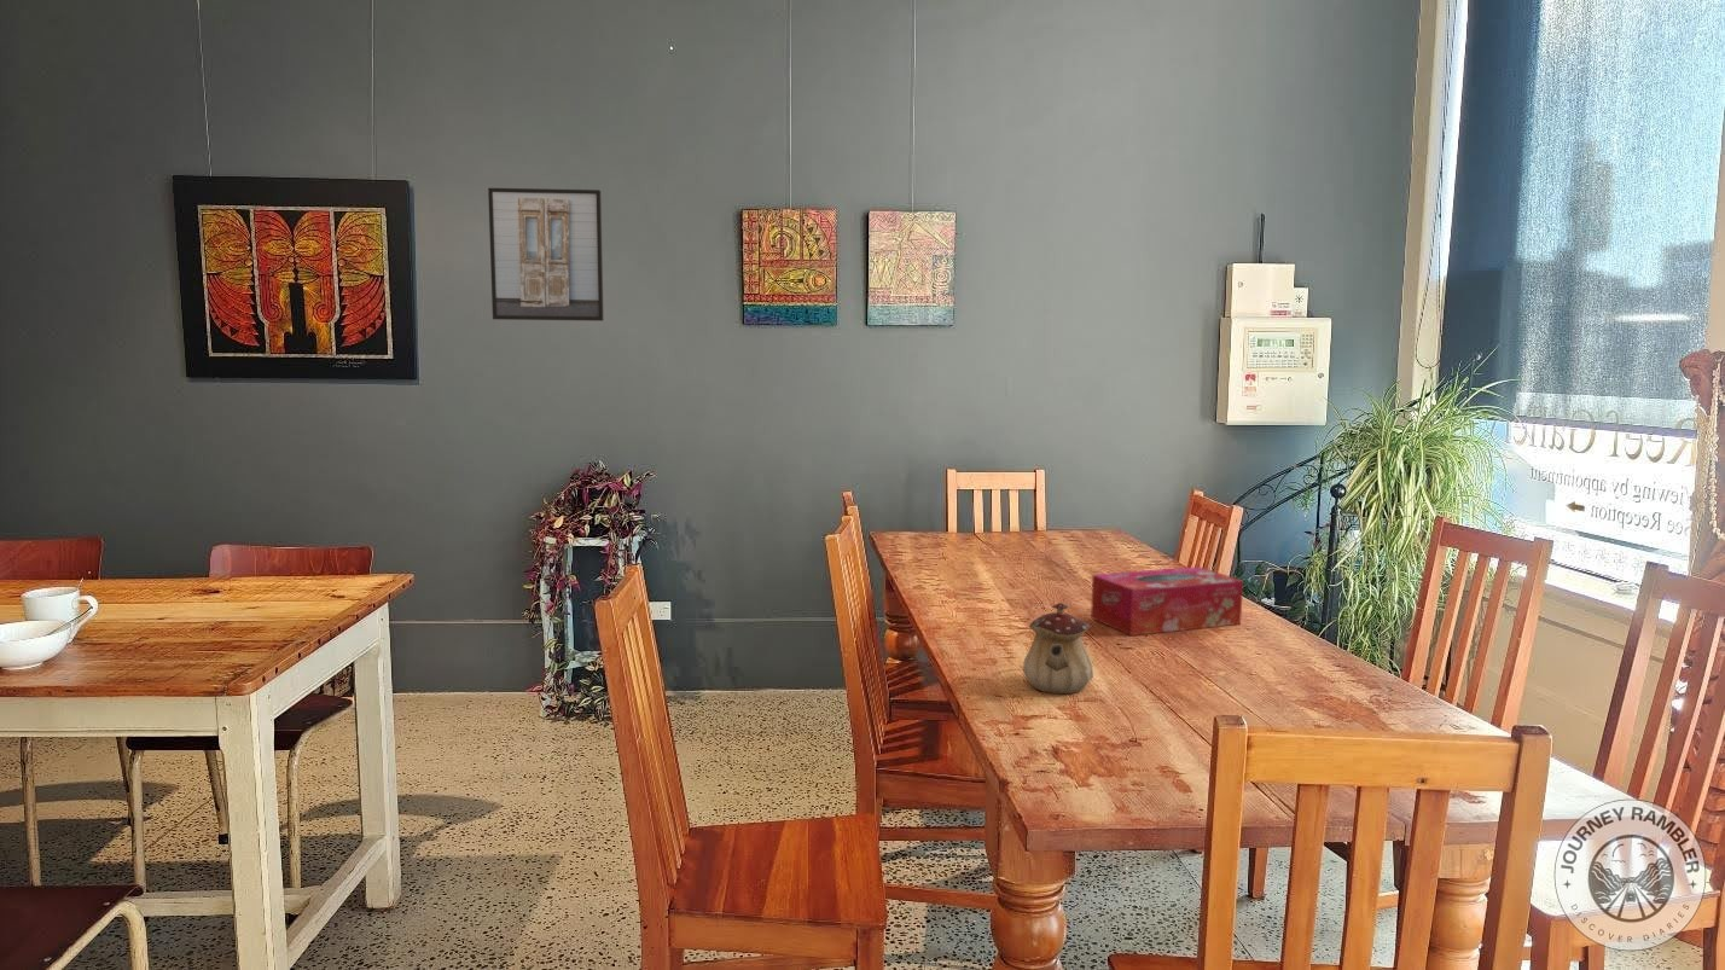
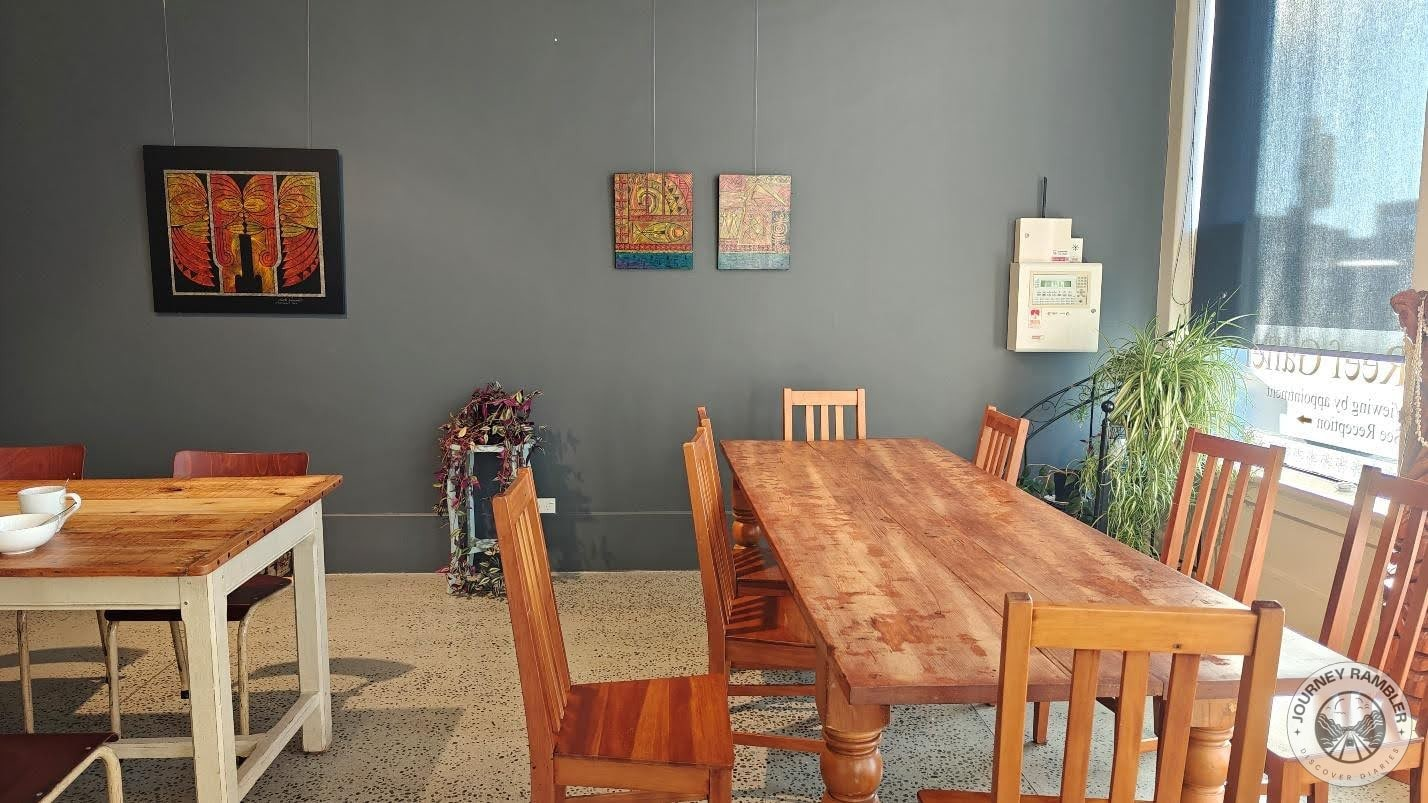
- teapot (1058, 643)
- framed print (546, 255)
- tissue box (1166, 599)
